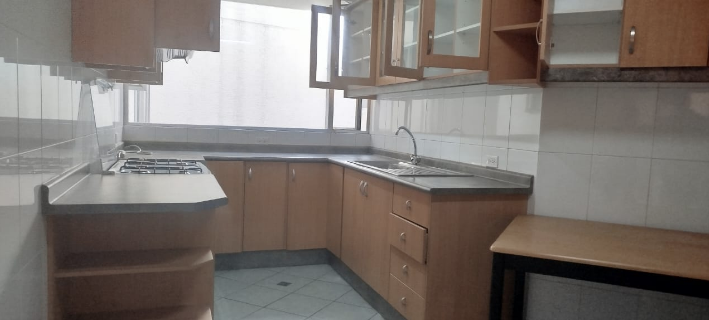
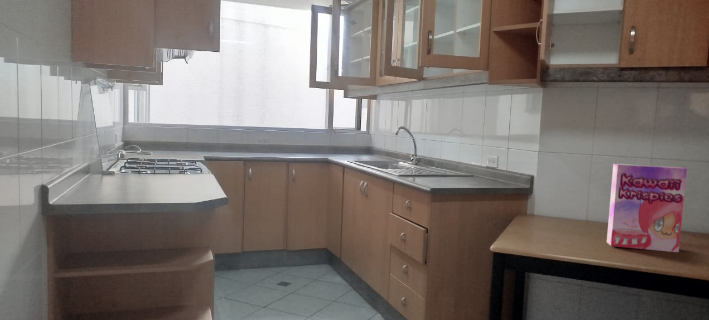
+ cereal box (645, 206)
